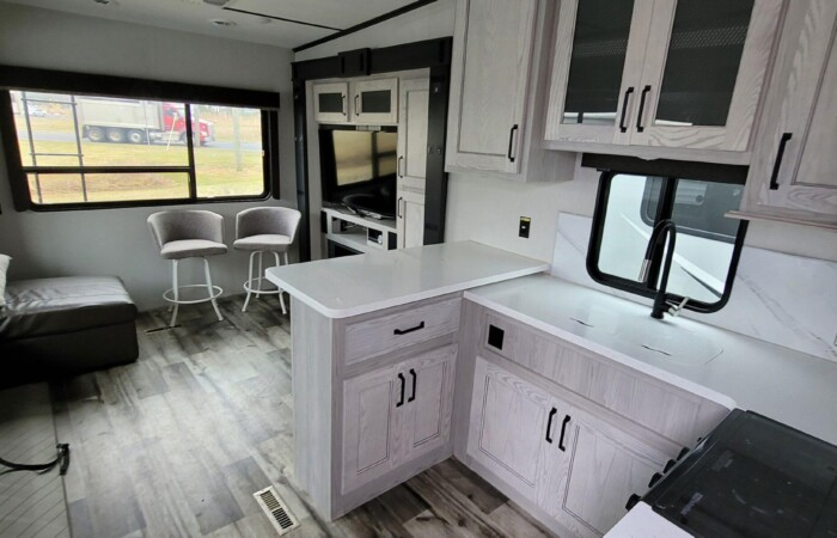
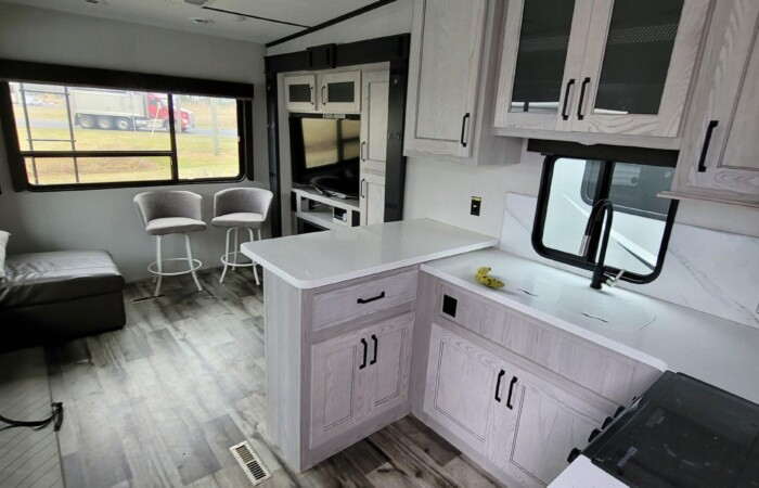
+ fruit (492, 278)
